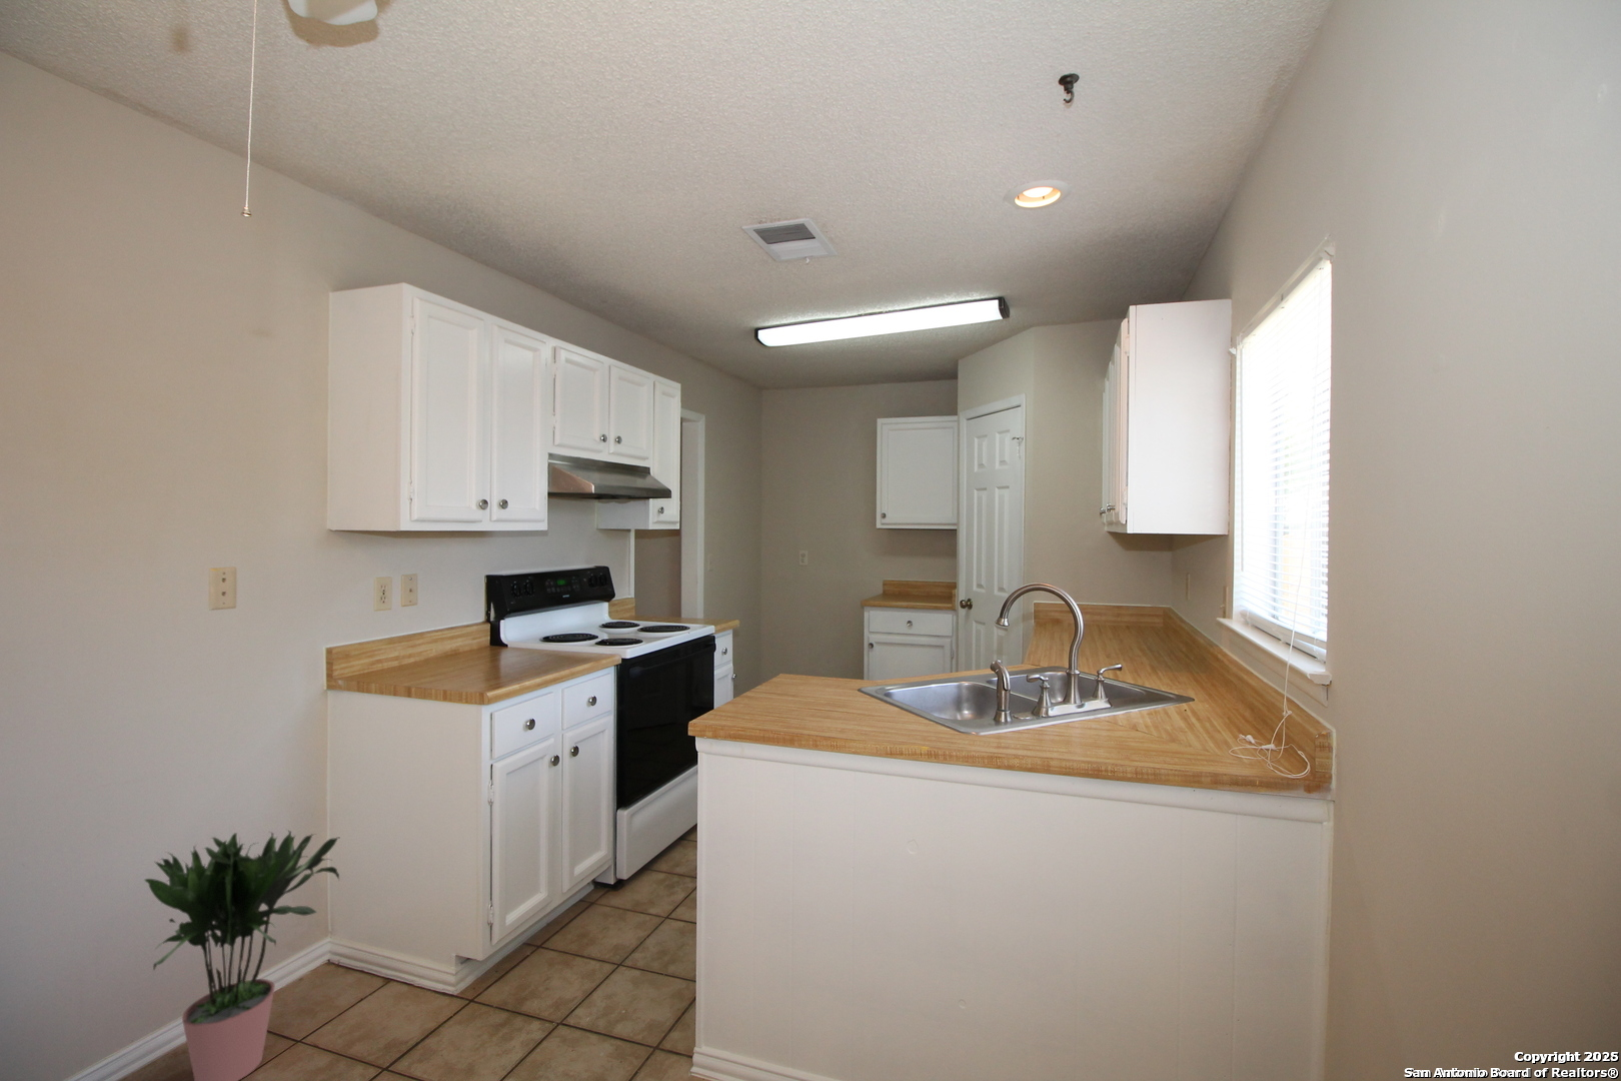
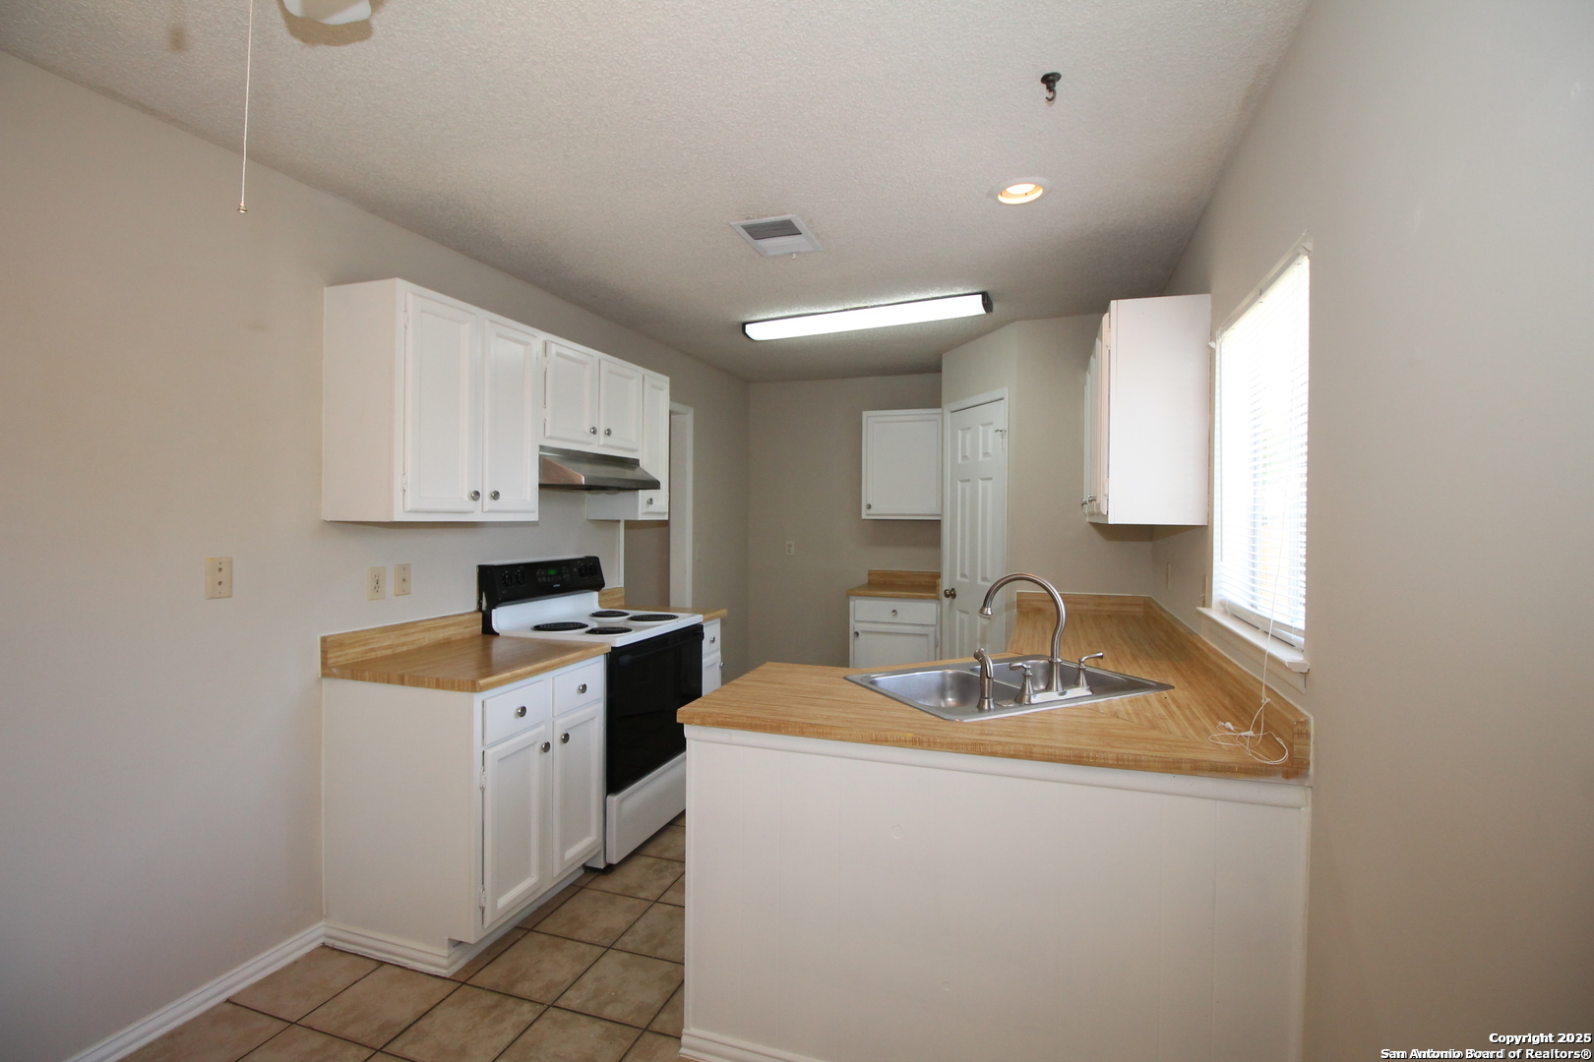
- potted plant (229, 942)
